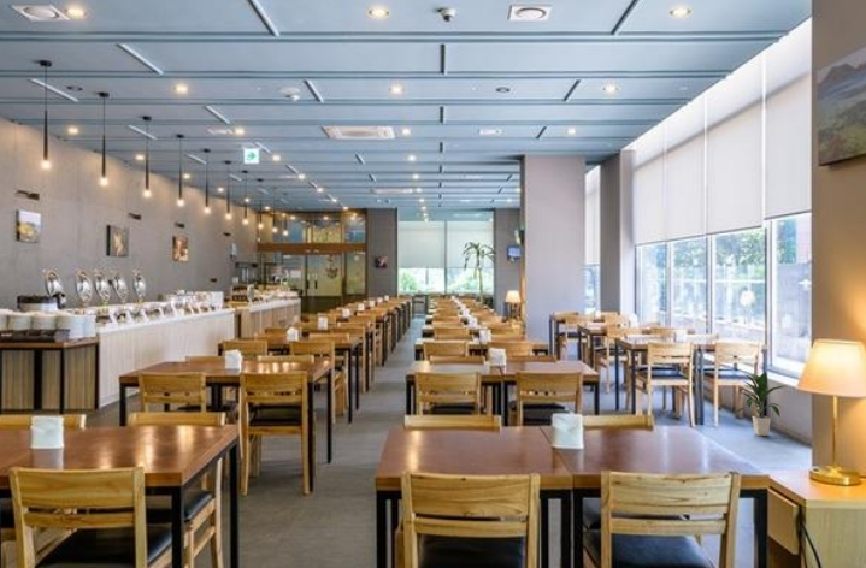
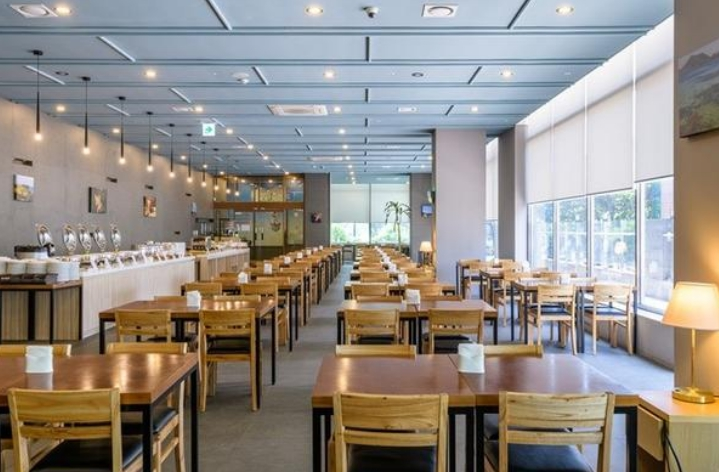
- indoor plant (758, 401)
